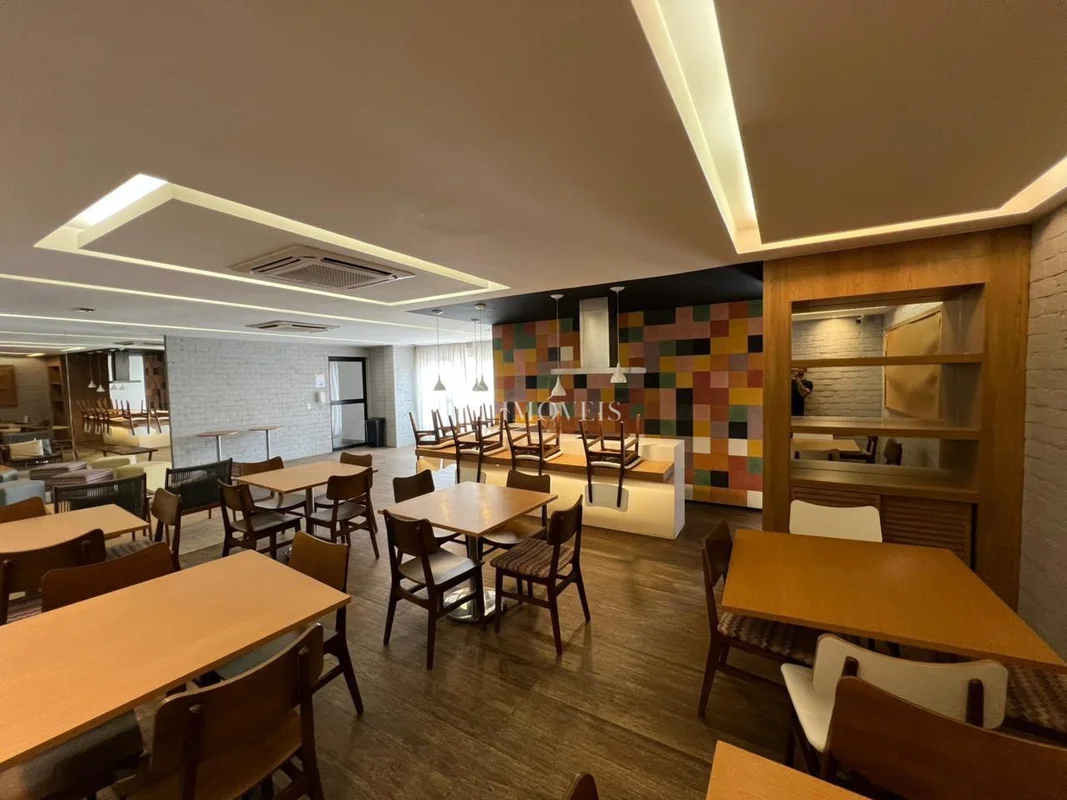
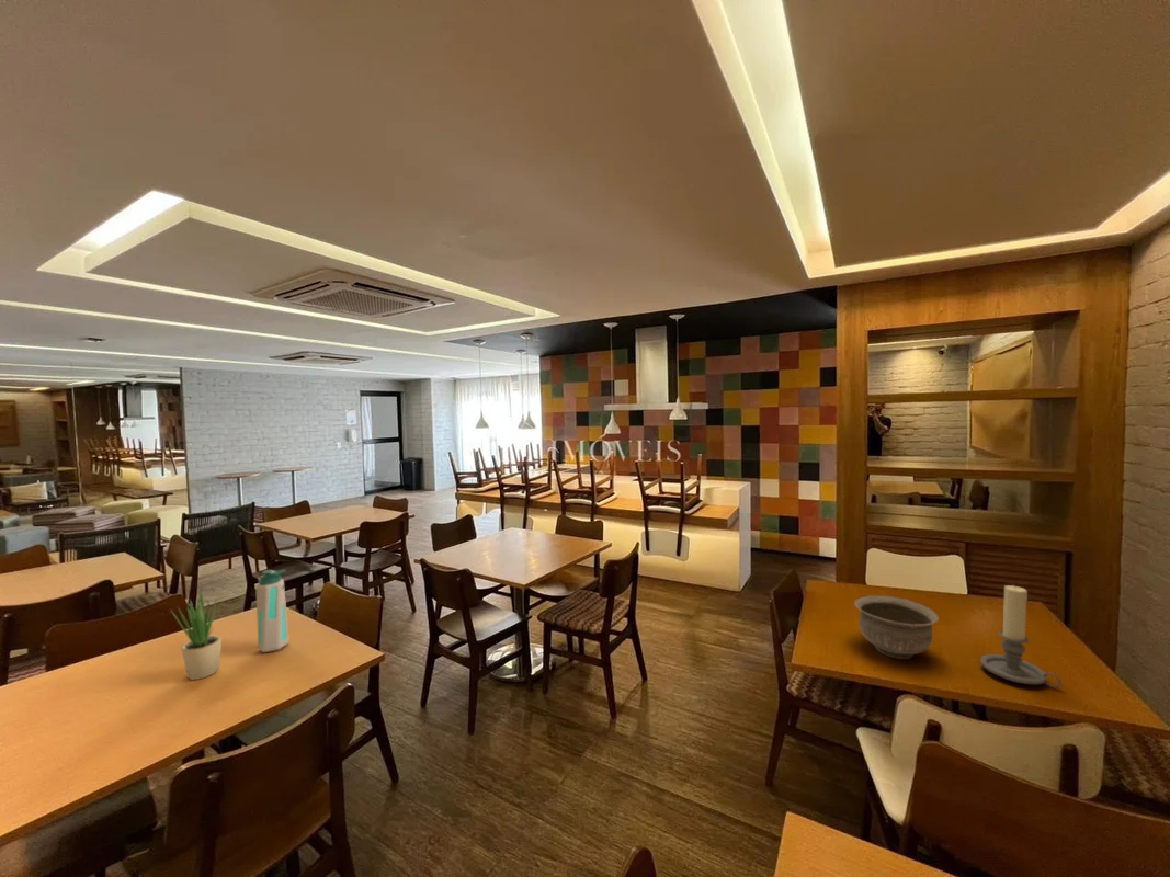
+ potted plant (196, 630)
+ water bottle (273, 608)
+ candle holder (1020, 633)
+ bowl (894, 629)
